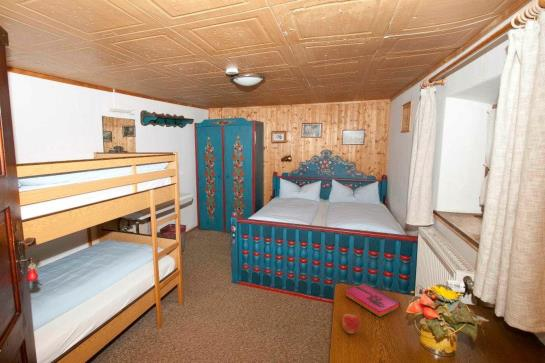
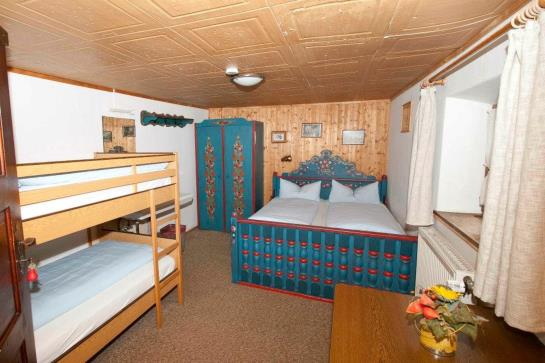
- hardback book (371, 298)
- apple (350, 321)
